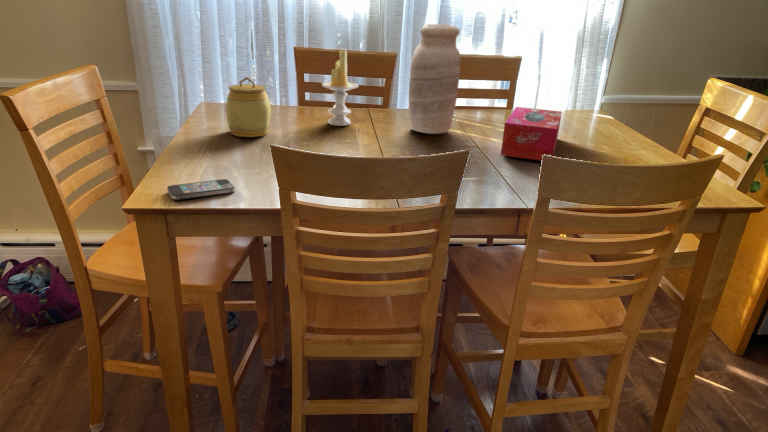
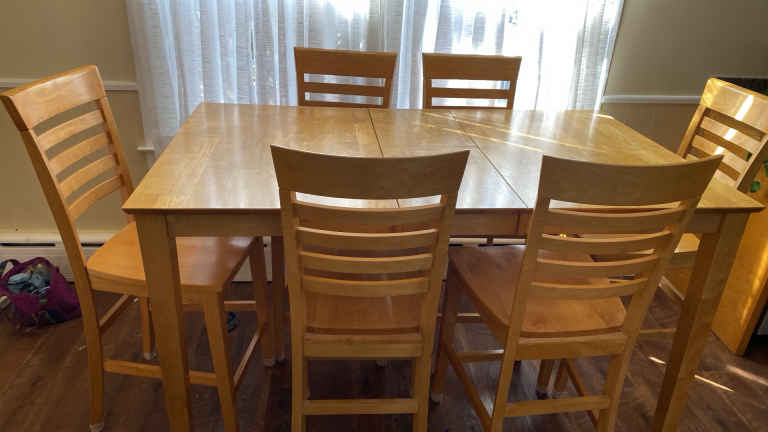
- smartphone (201, 189)
- jar (248, 105)
- candle (340, 87)
- tissue box (532, 132)
- vase (434, 79)
